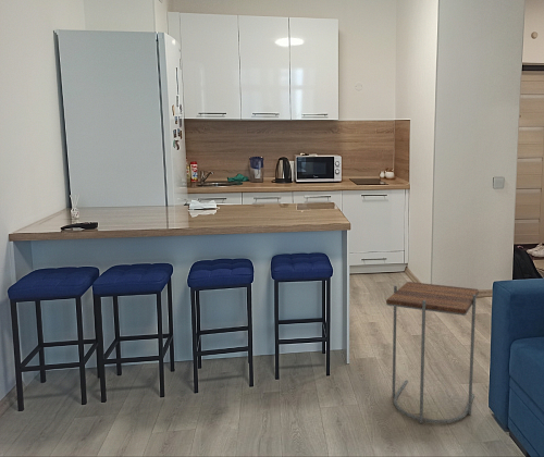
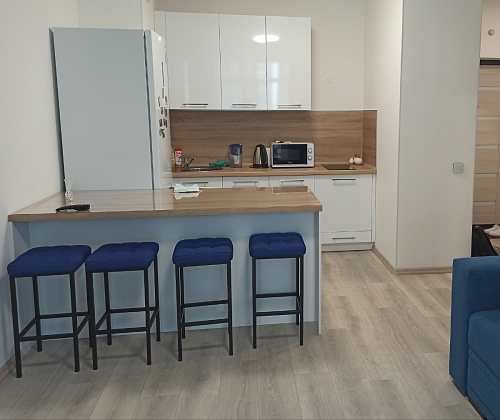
- side table (423, 348)
